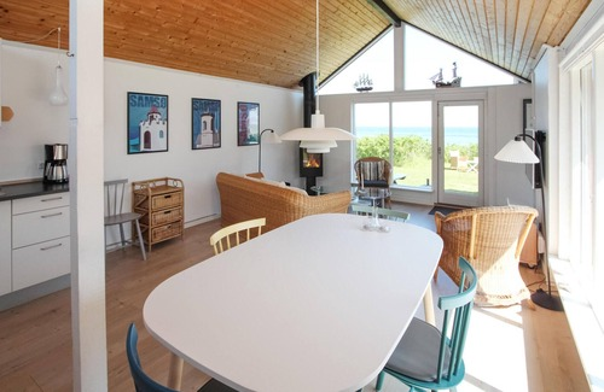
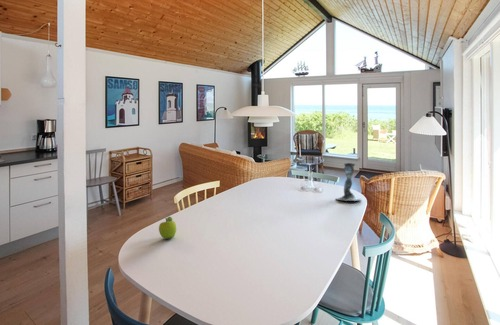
+ candle holder (348, 181)
+ fruit (168, 227)
